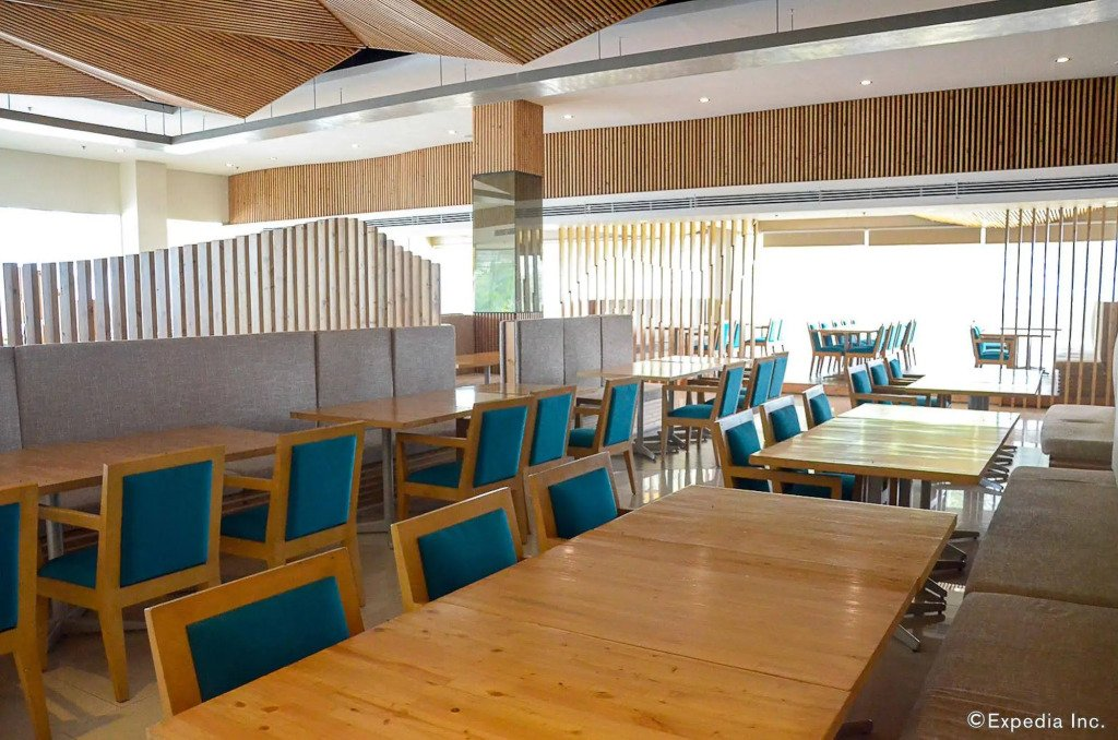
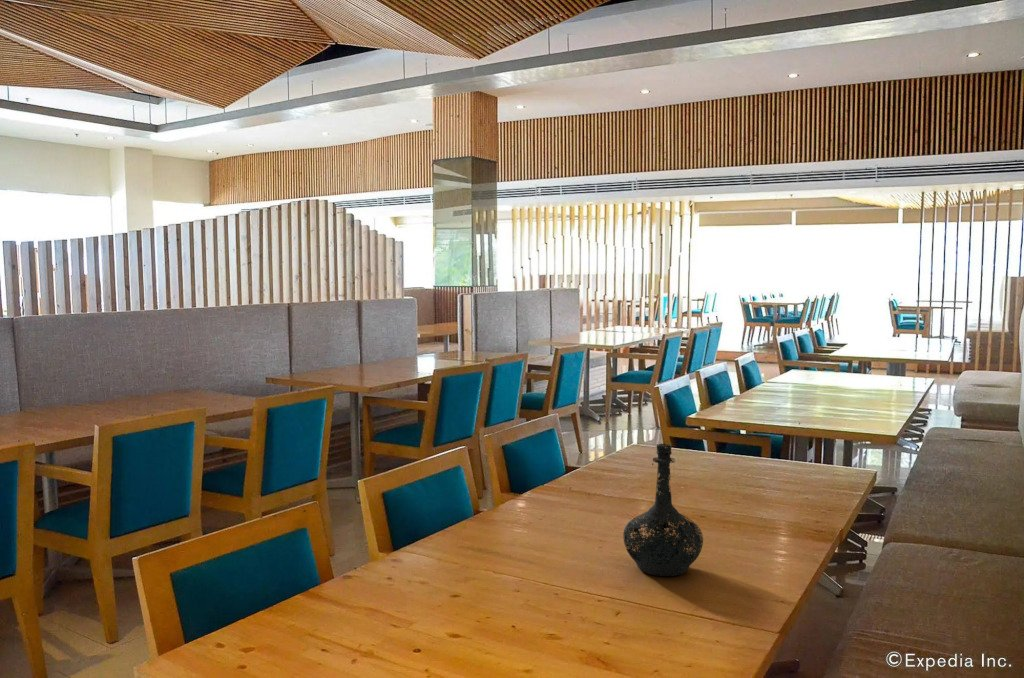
+ bottle (663, 506)
